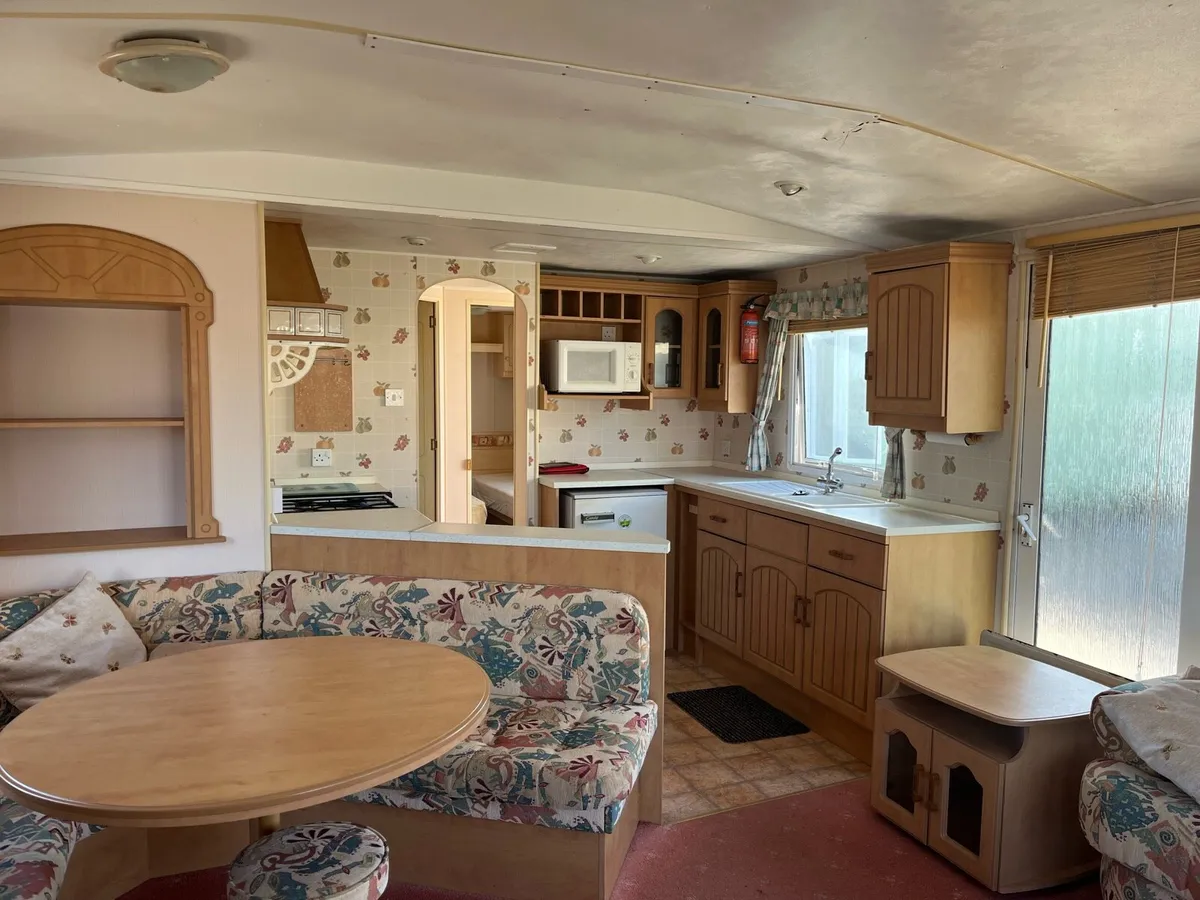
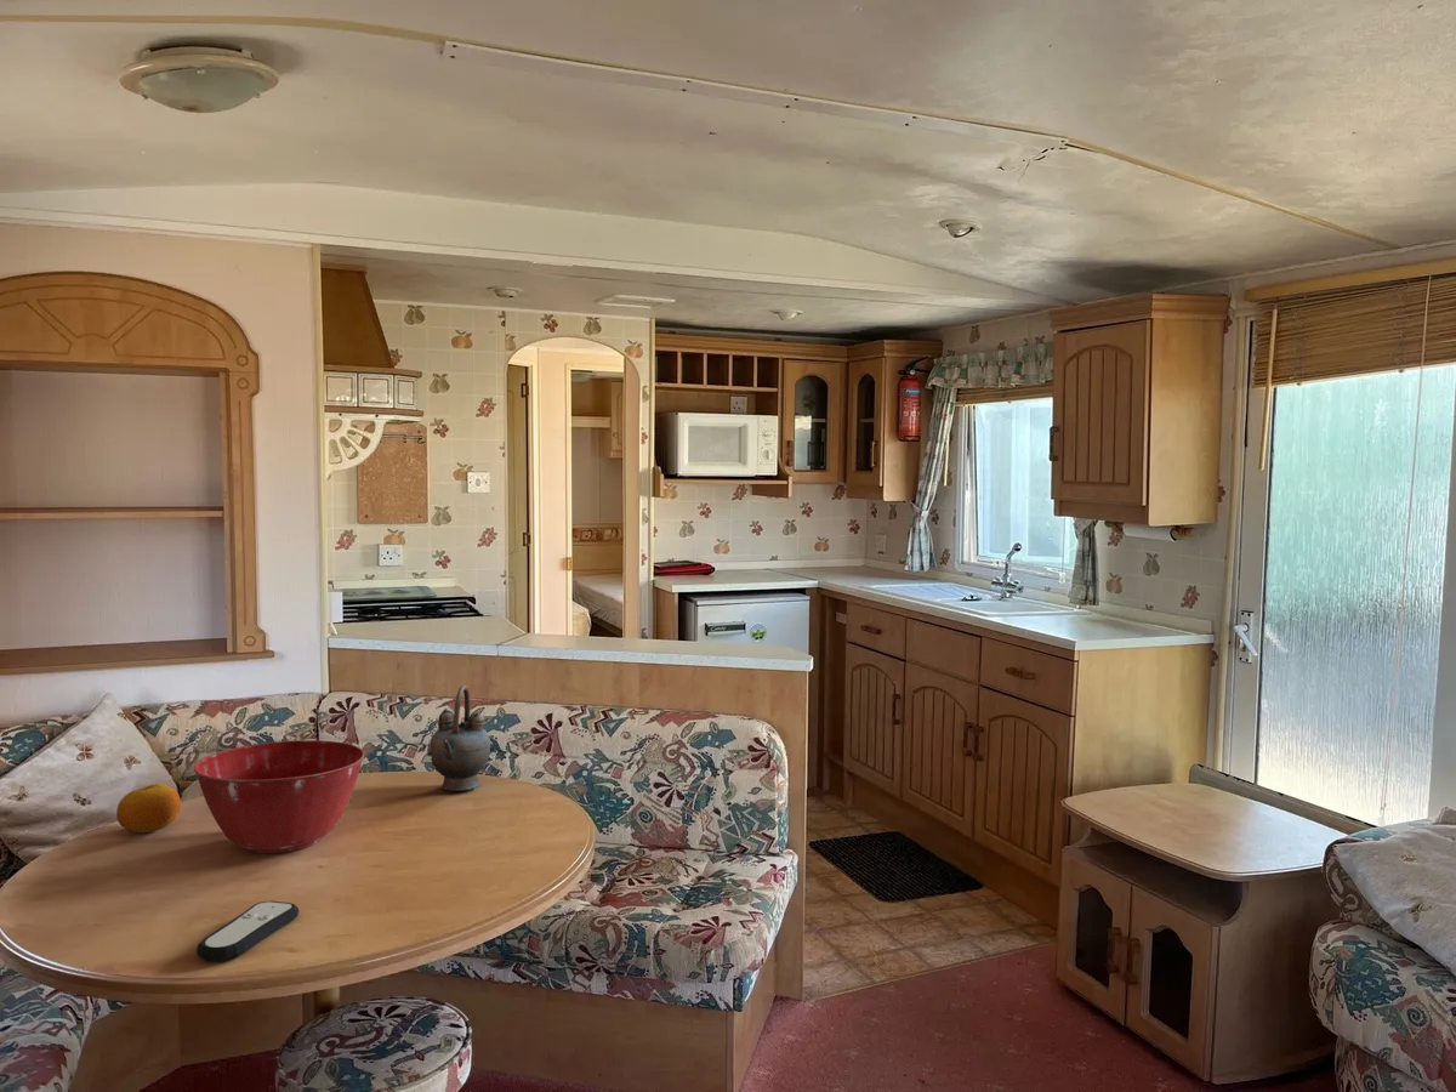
+ fruit (149, 807)
+ mixing bowl (281, 798)
+ remote control (248, 928)
+ teapot (457, 738)
